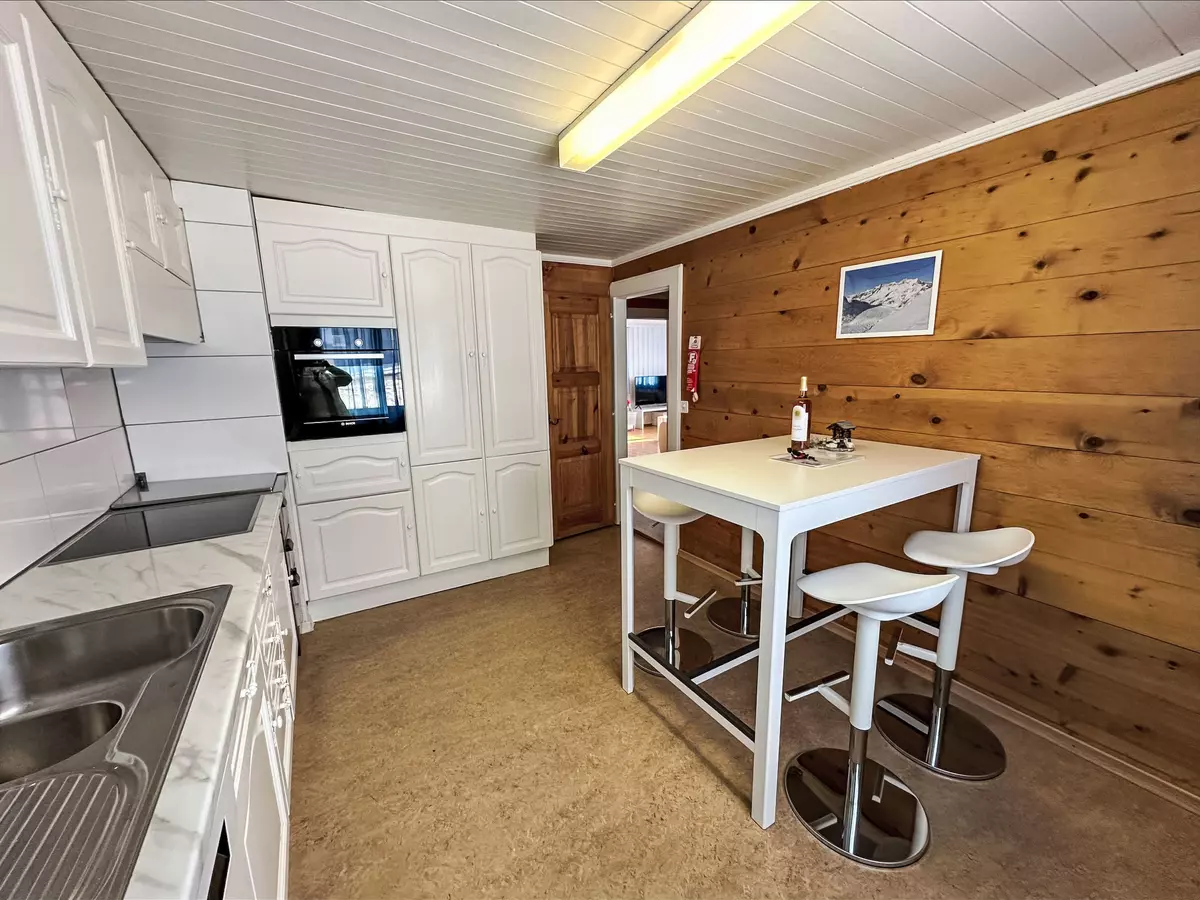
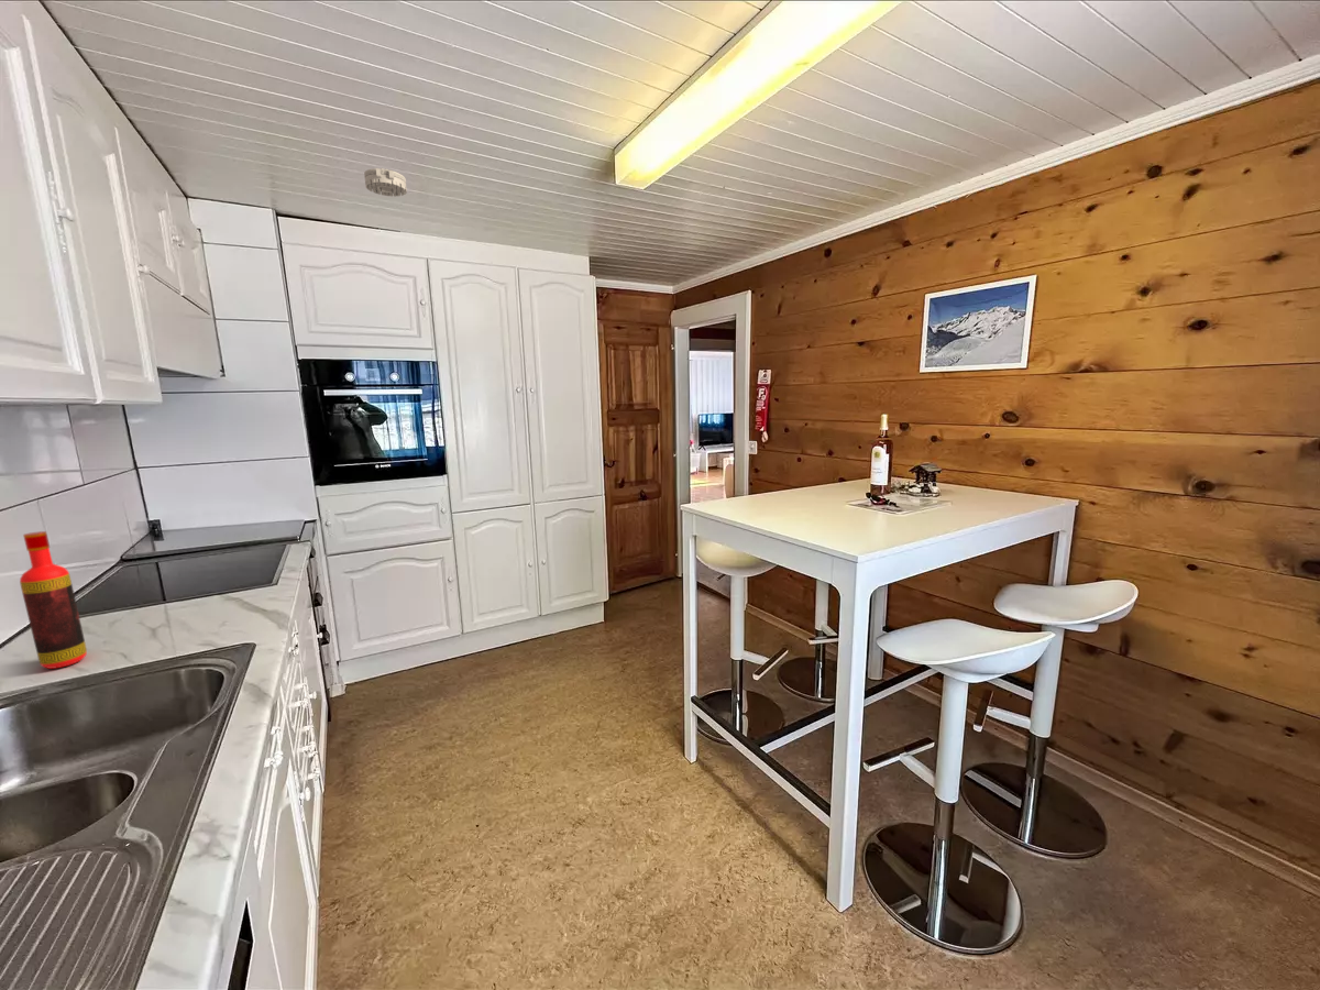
+ smoke detector (385, 182)
+ bottle (50, 598)
